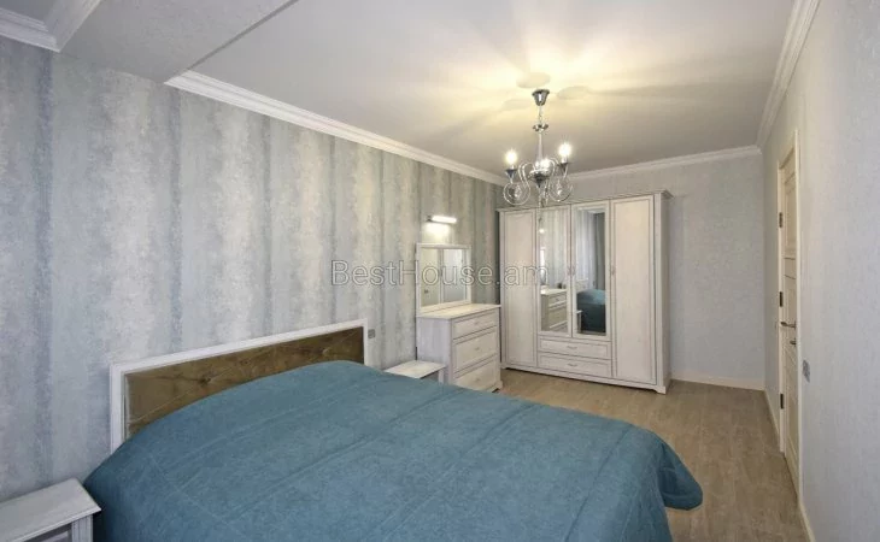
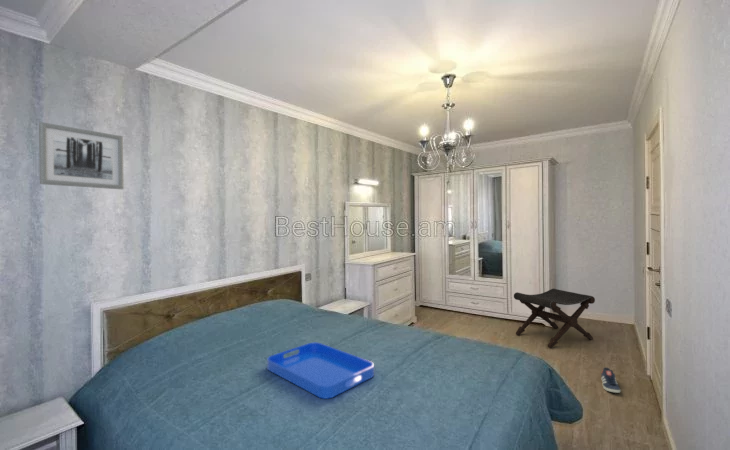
+ serving tray (319, 366)
+ wall art (84, 158)
+ sneaker (609, 378)
+ footstool (553, 315)
